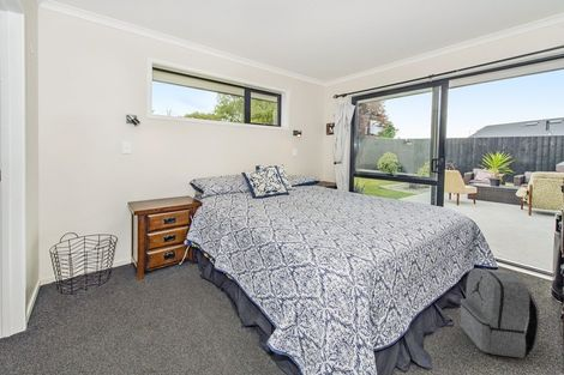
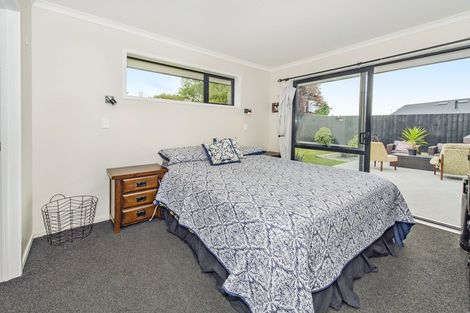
- backpack (498, 307)
